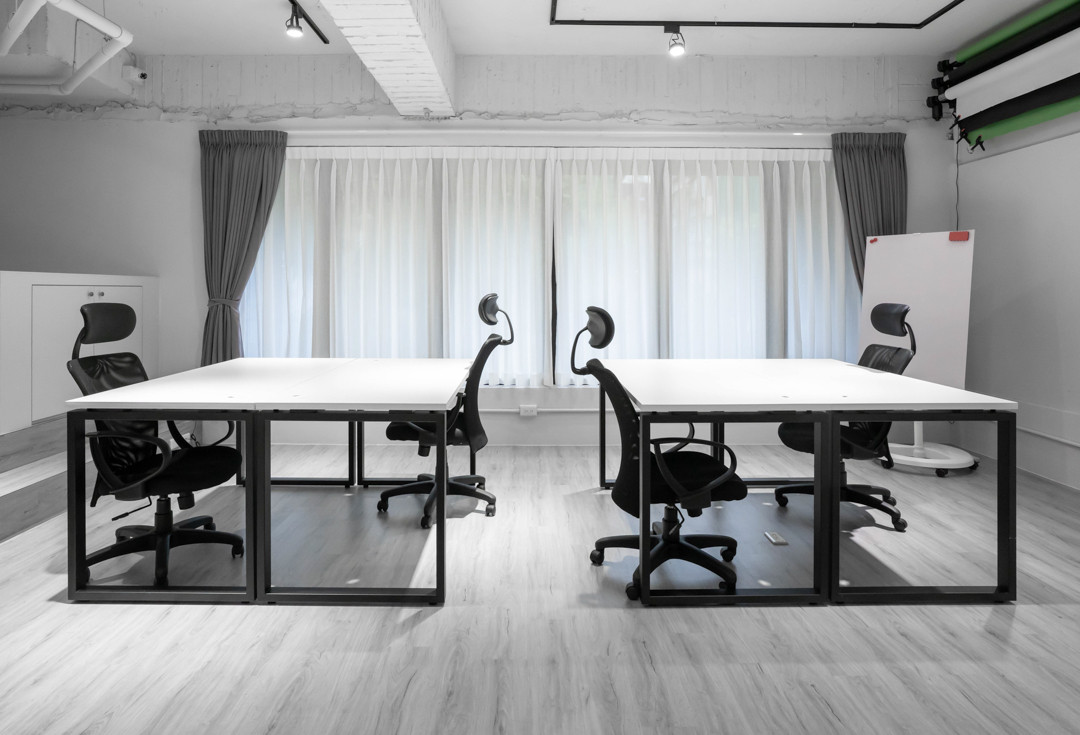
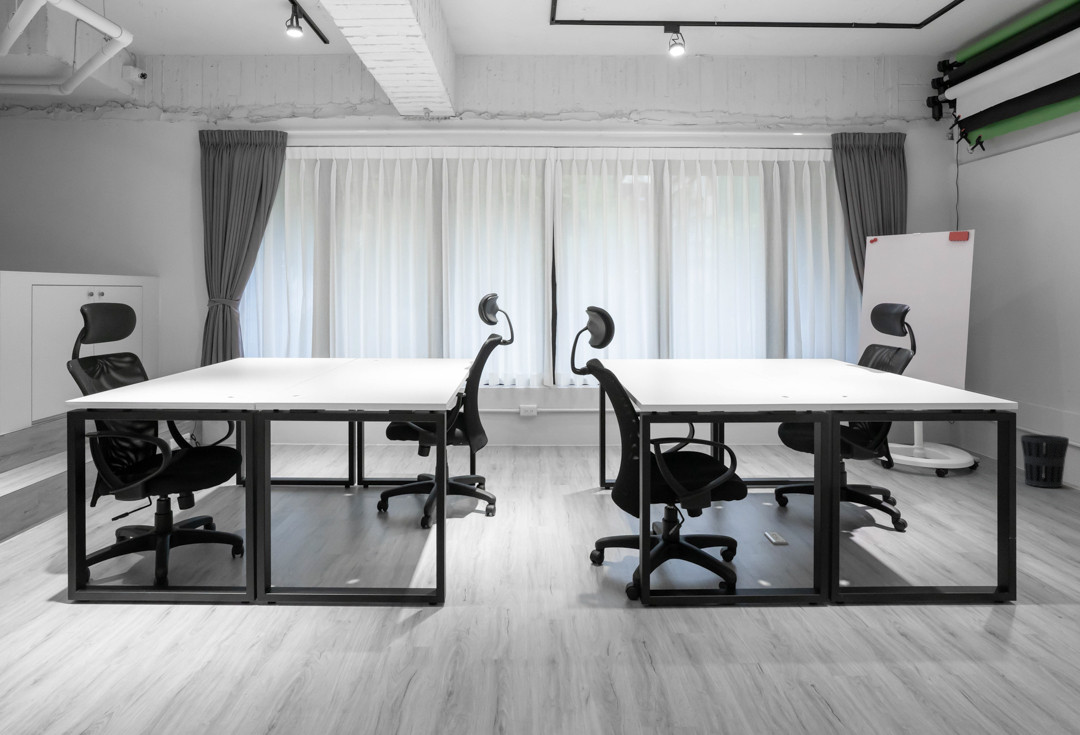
+ wastebasket (1043, 460)
